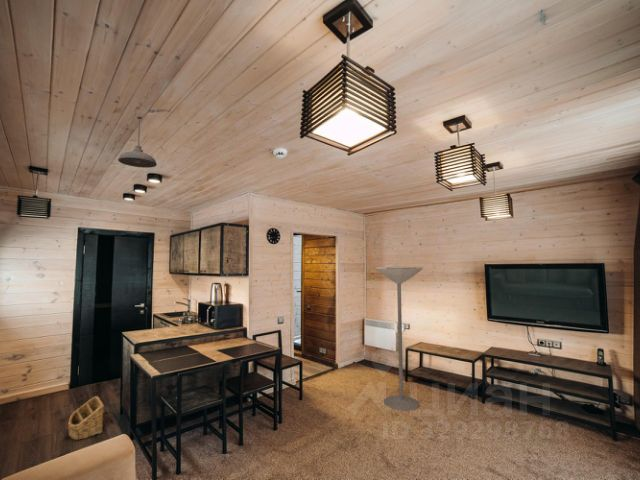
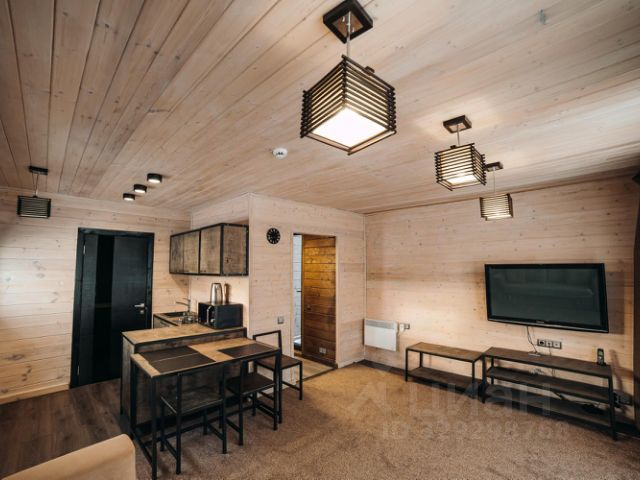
- pendant light (138, 139)
- floor lamp (400, 334)
- basket (85, 417)
